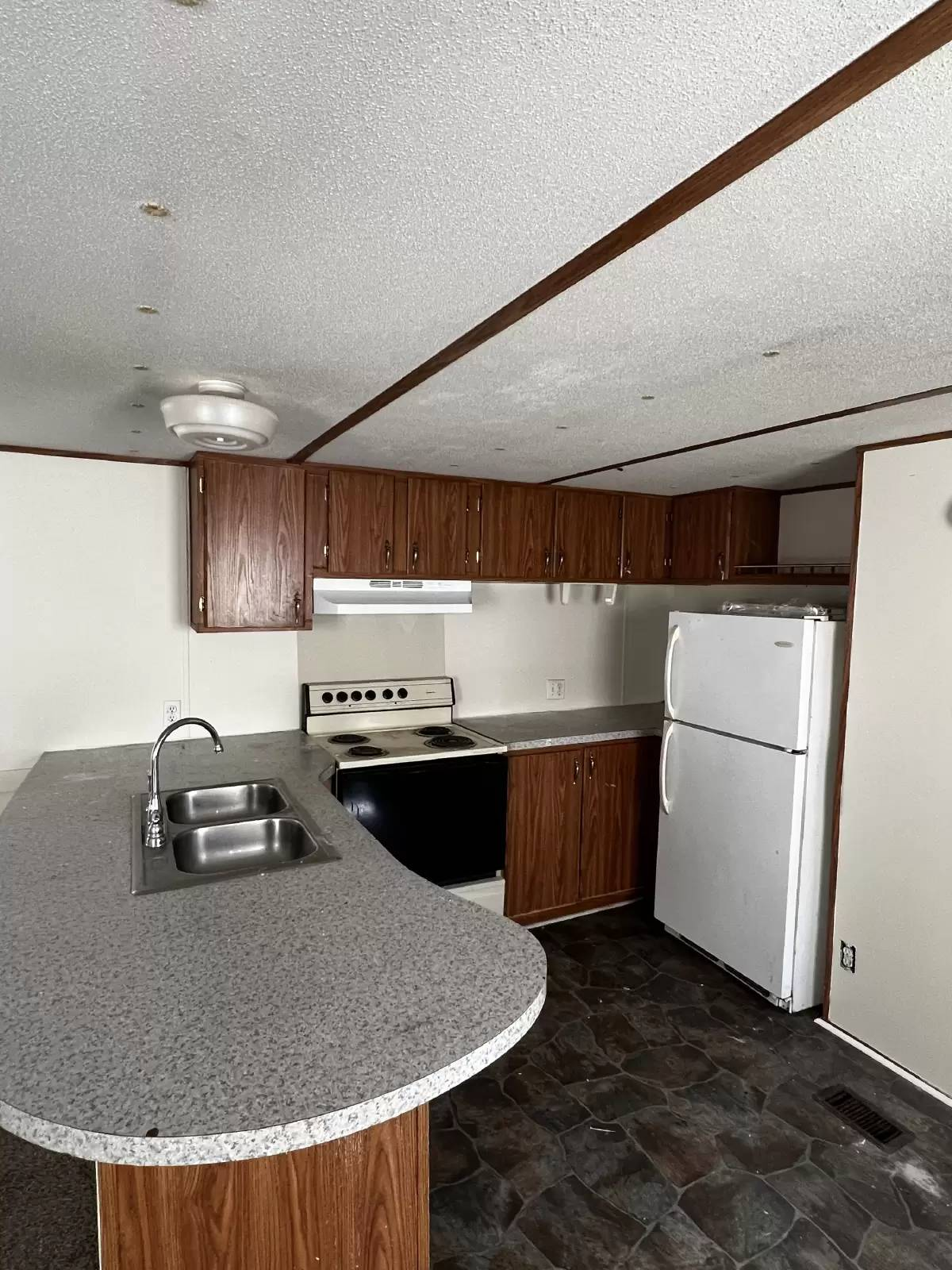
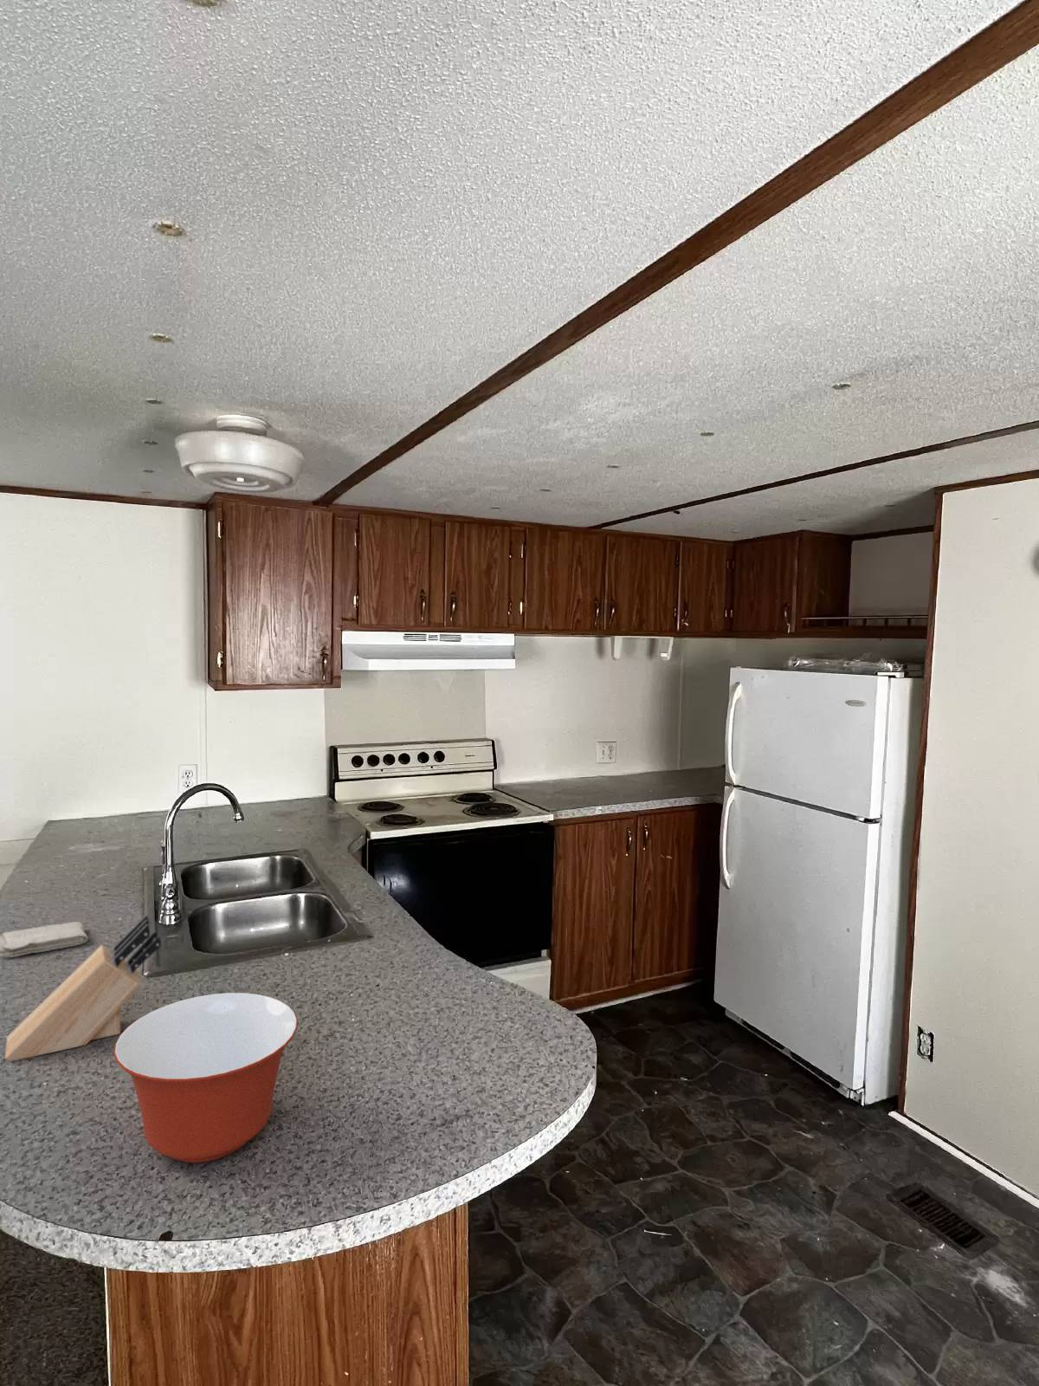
+ washcloth (43, 937)
+ mixing bowl (210, 1083)
+ knife block (86, 981)
